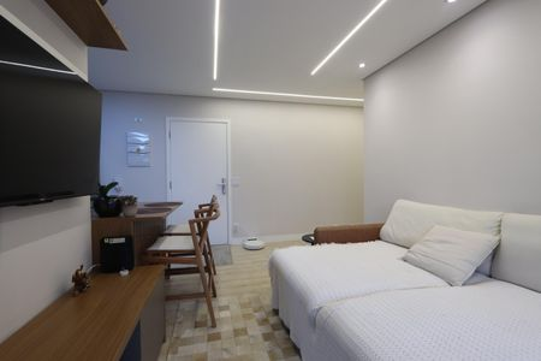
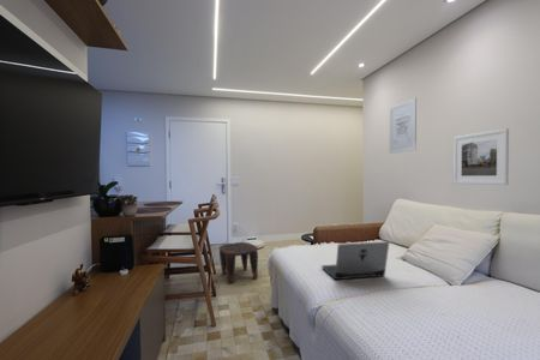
+ wall art (402, 127)
+ laptop (353, 256)
+ stool (234, 260)
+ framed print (478, 158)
